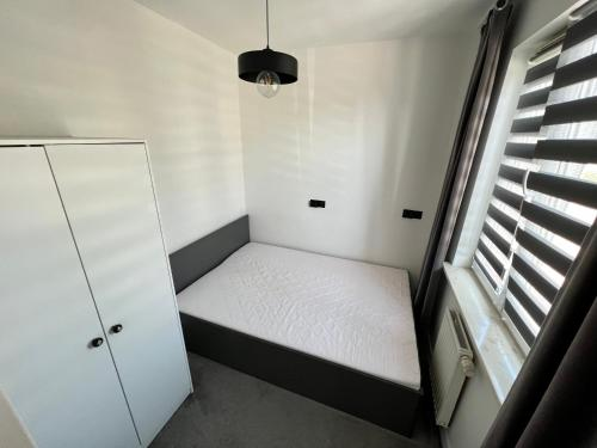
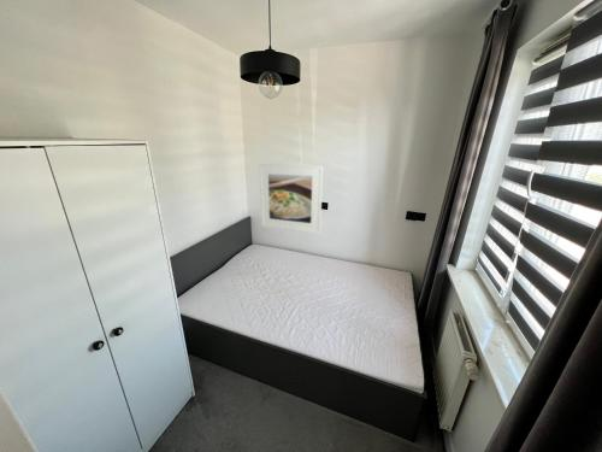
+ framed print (289, 198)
